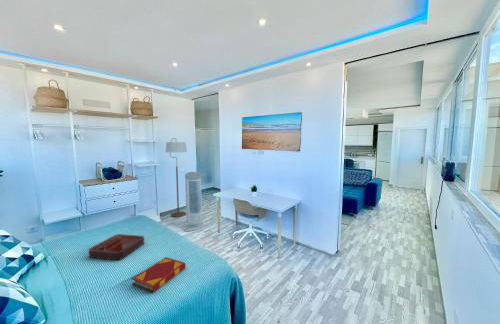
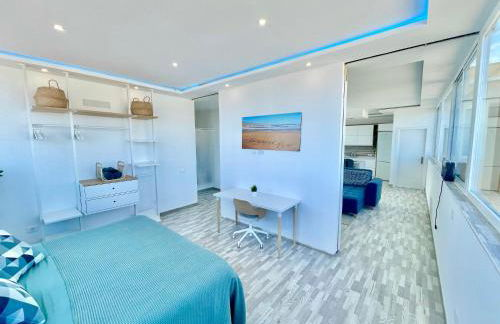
- decorative tray (118, 246)
- hardback book (160, 273)
- floor lamp (176, 176)
- air purifier (193, 200)
